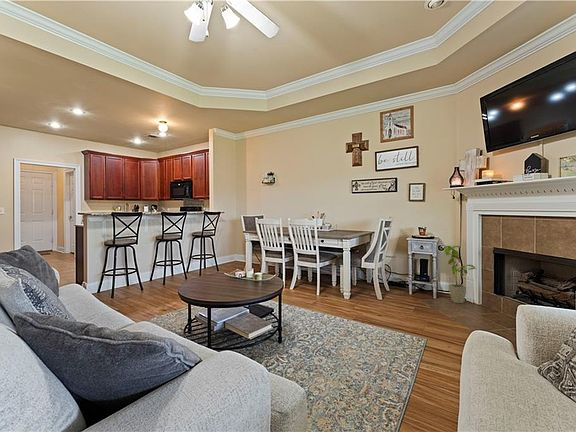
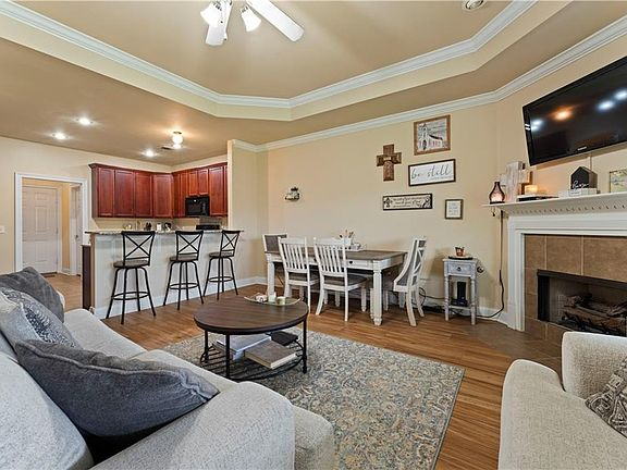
- house plant (456, 274)
